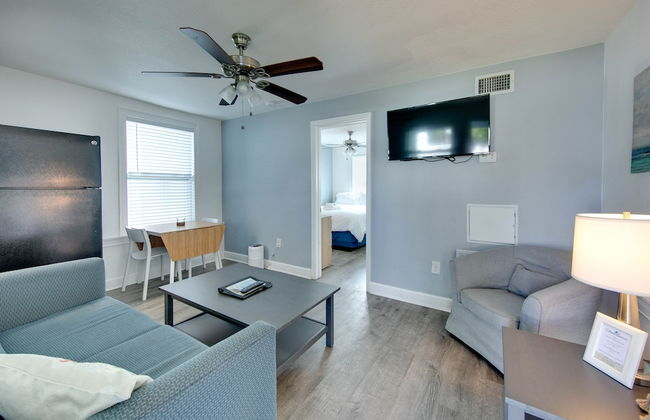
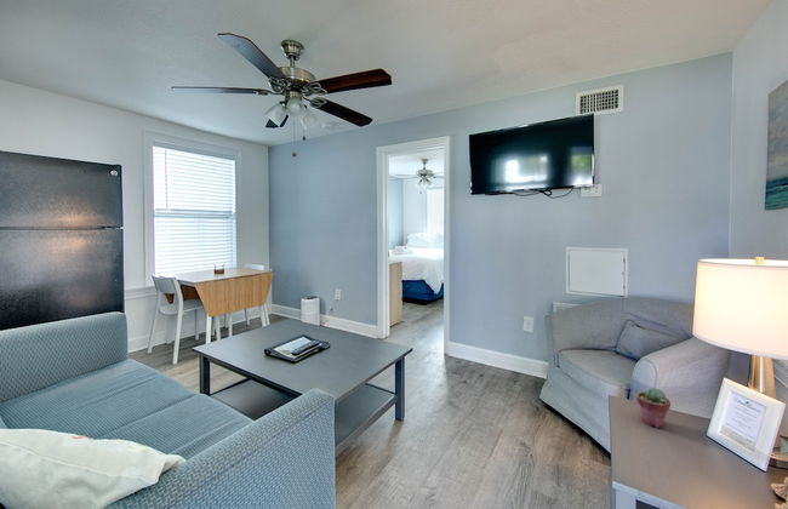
+ potted succulent (652, 405)
